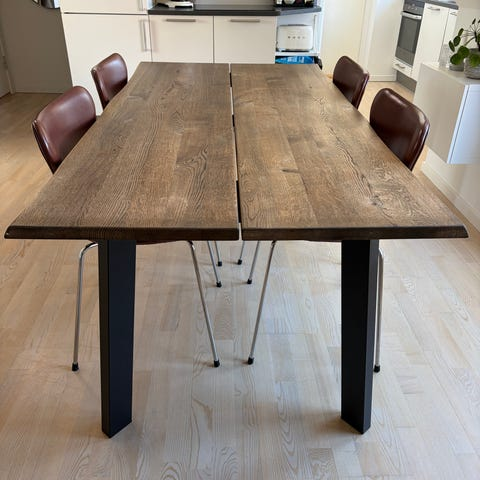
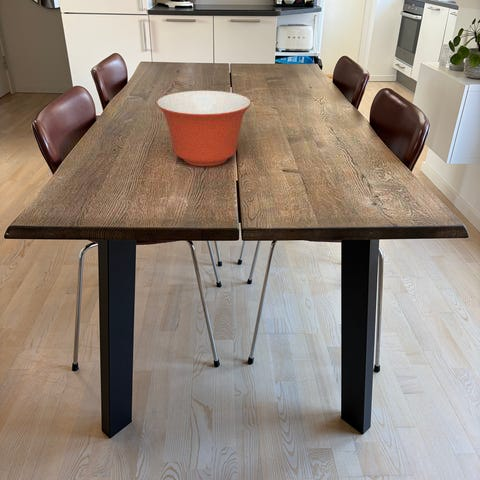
+ mixing bowl (204, 130)
